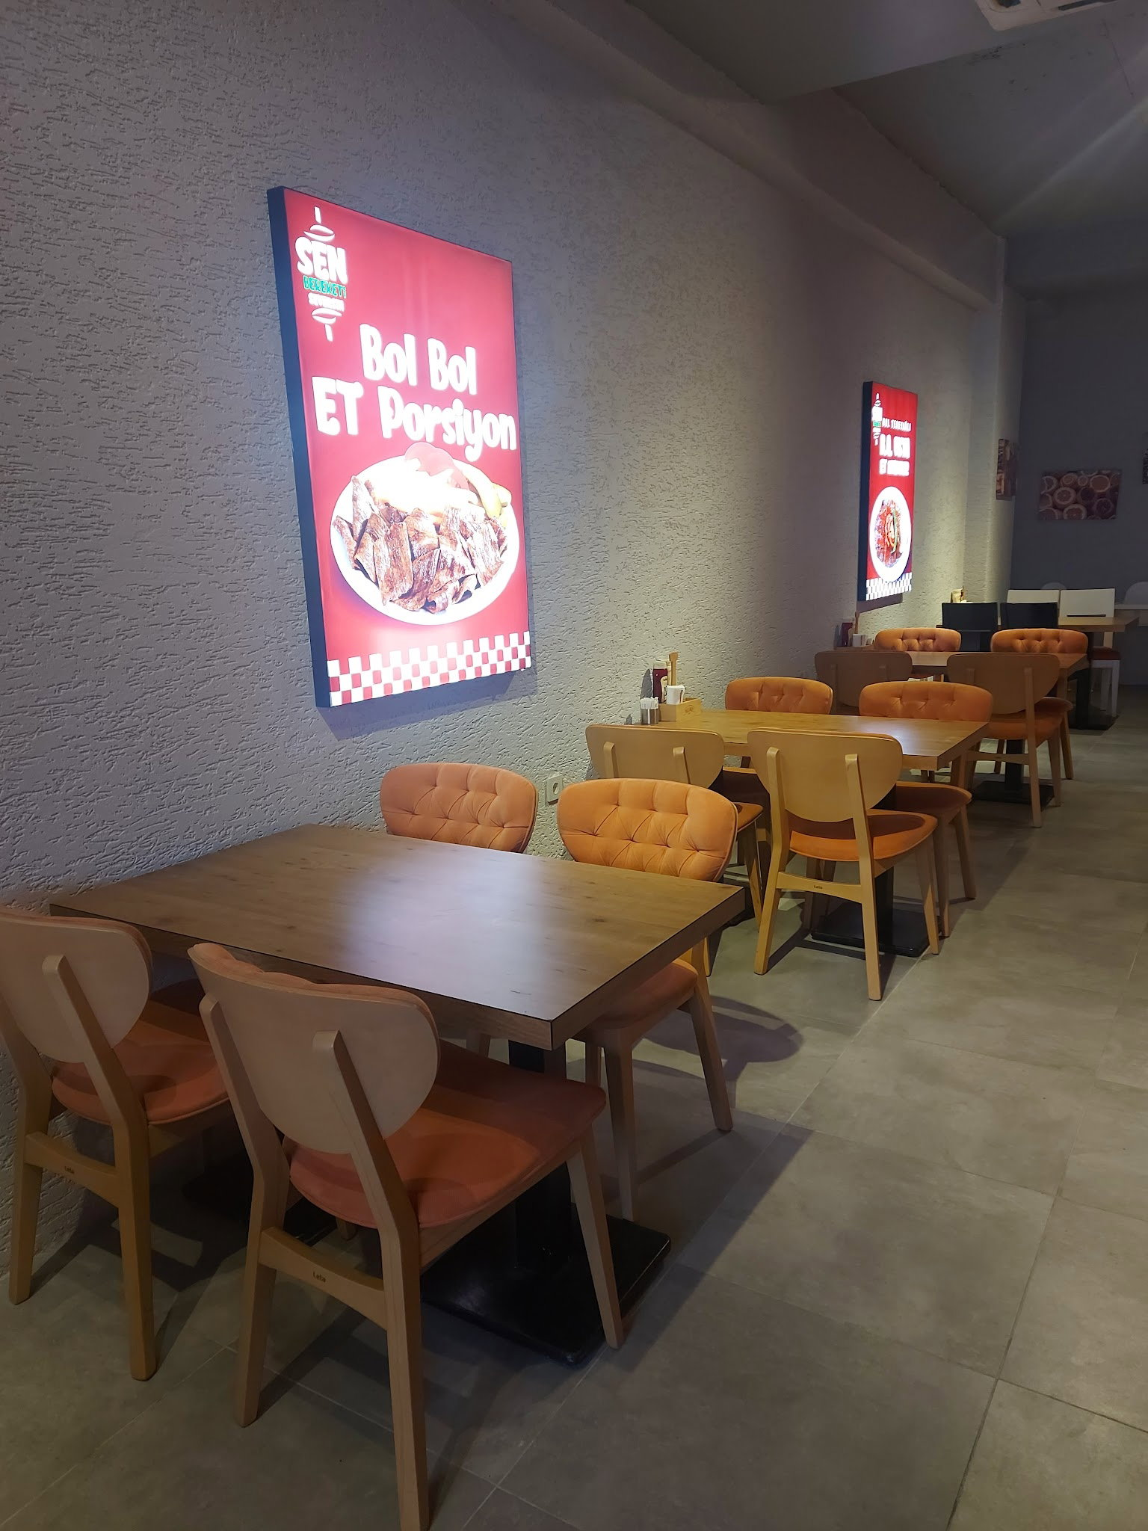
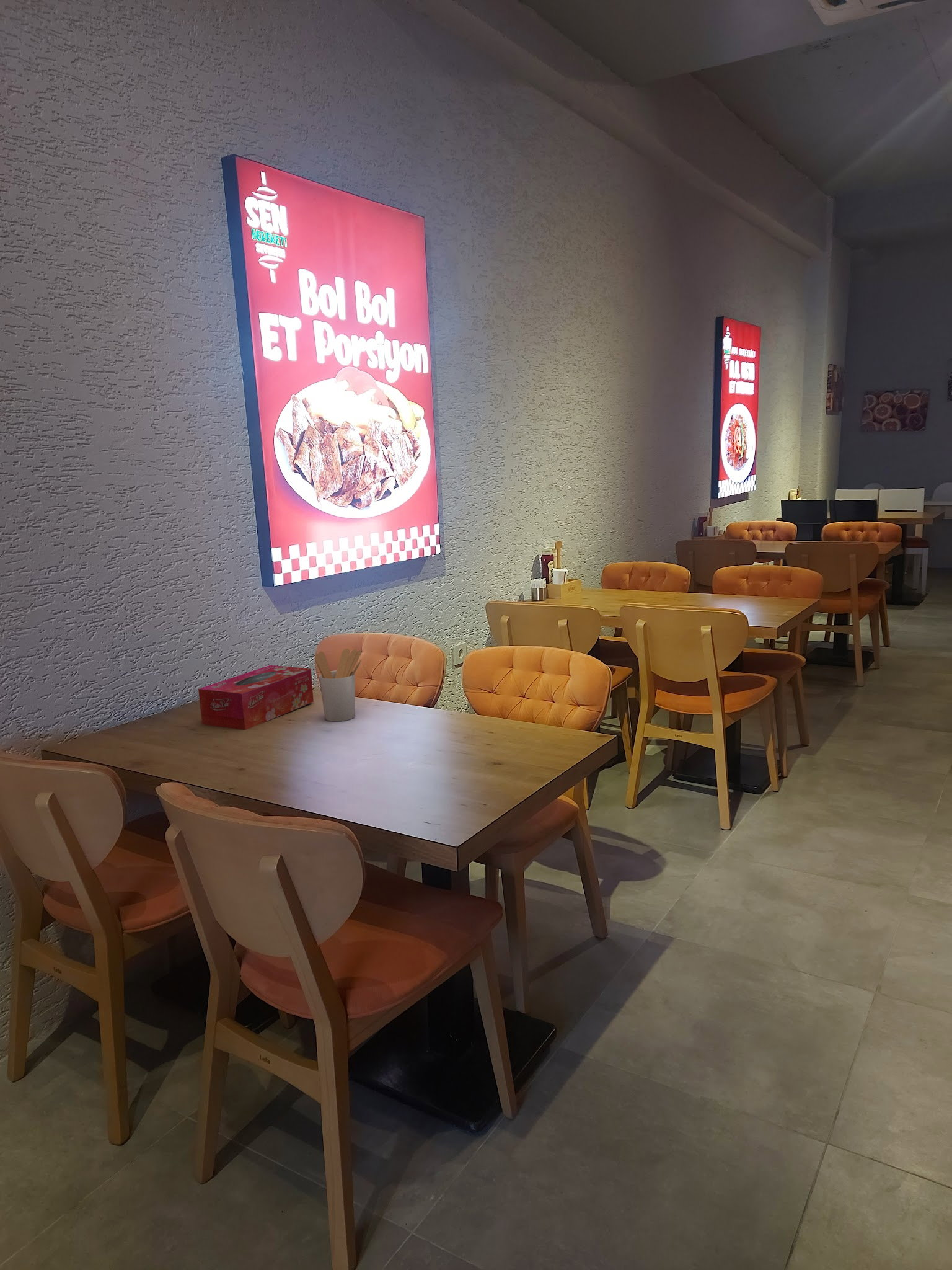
+ utensil holder (342, 683)
+ tissue box (258, 695)
